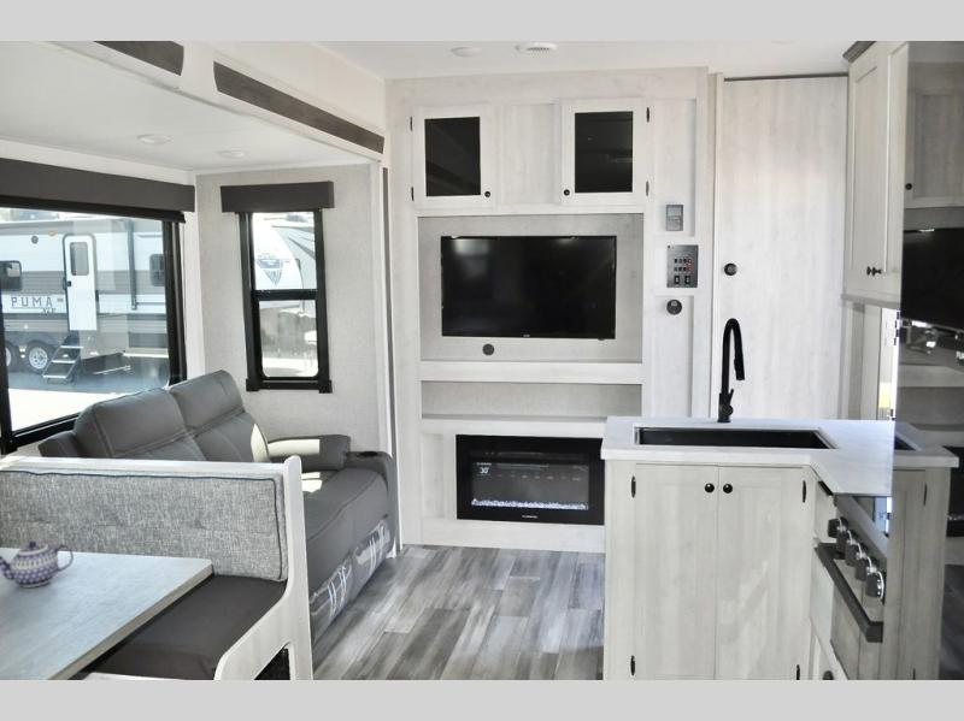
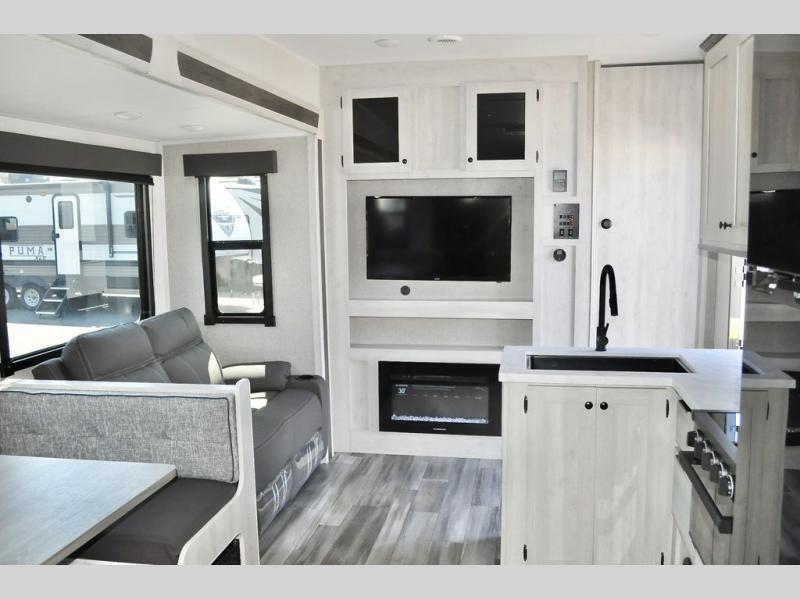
- teapot (34, 561)
